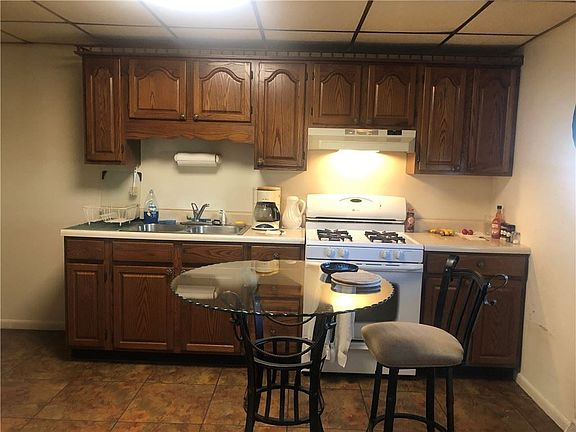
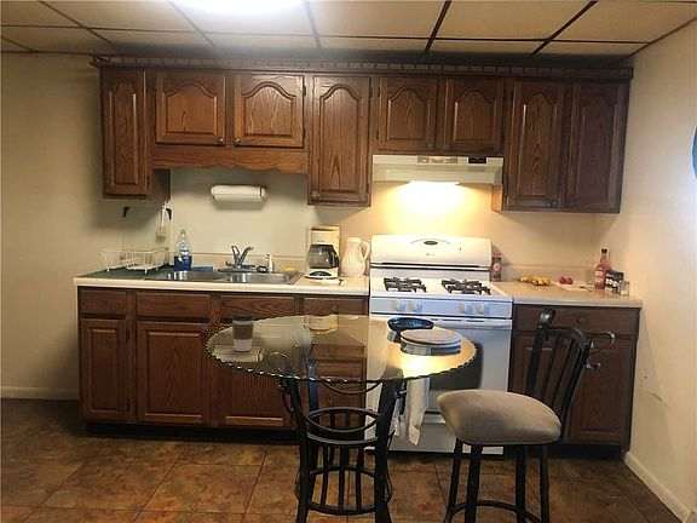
+ coffee cup (242, 332)
